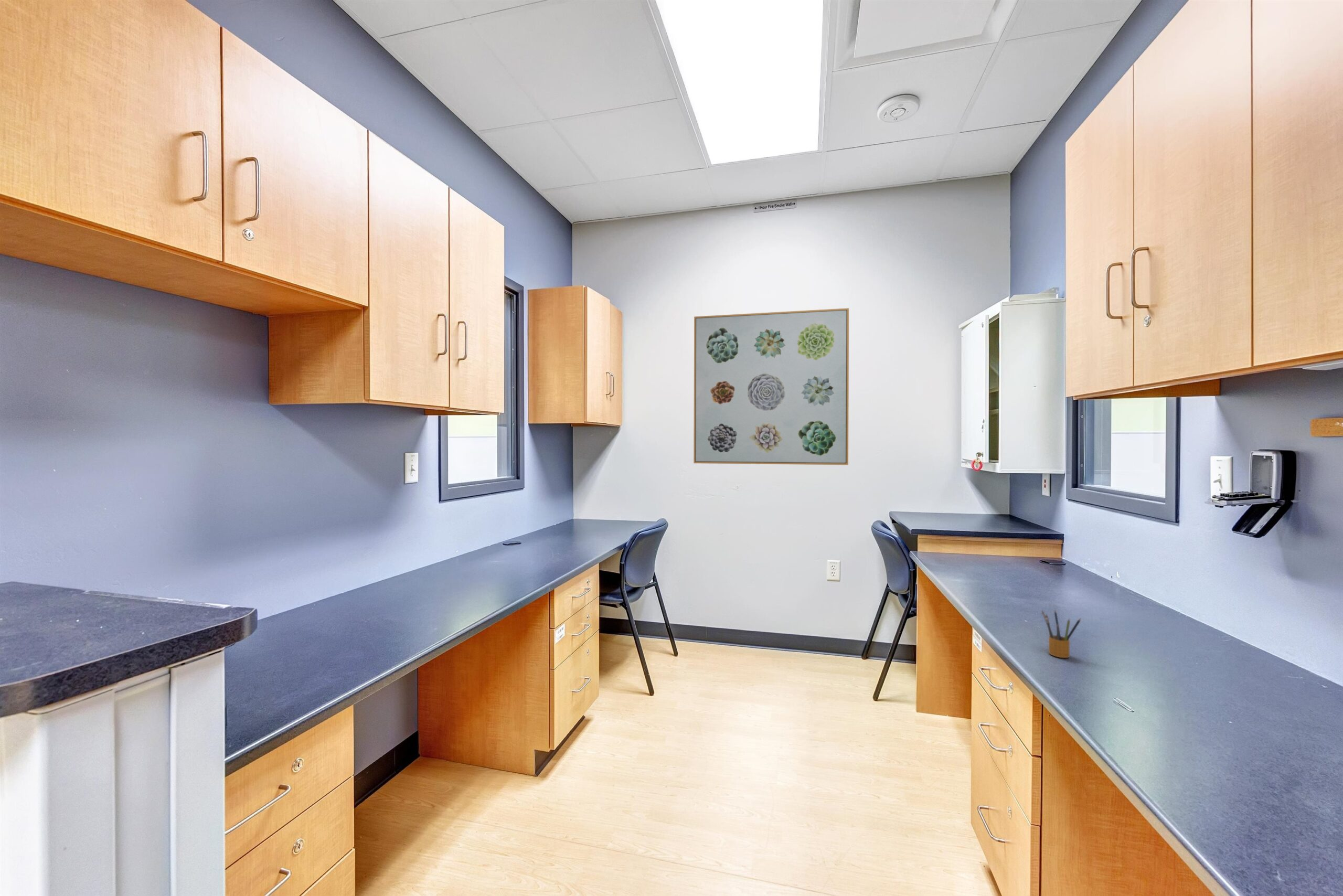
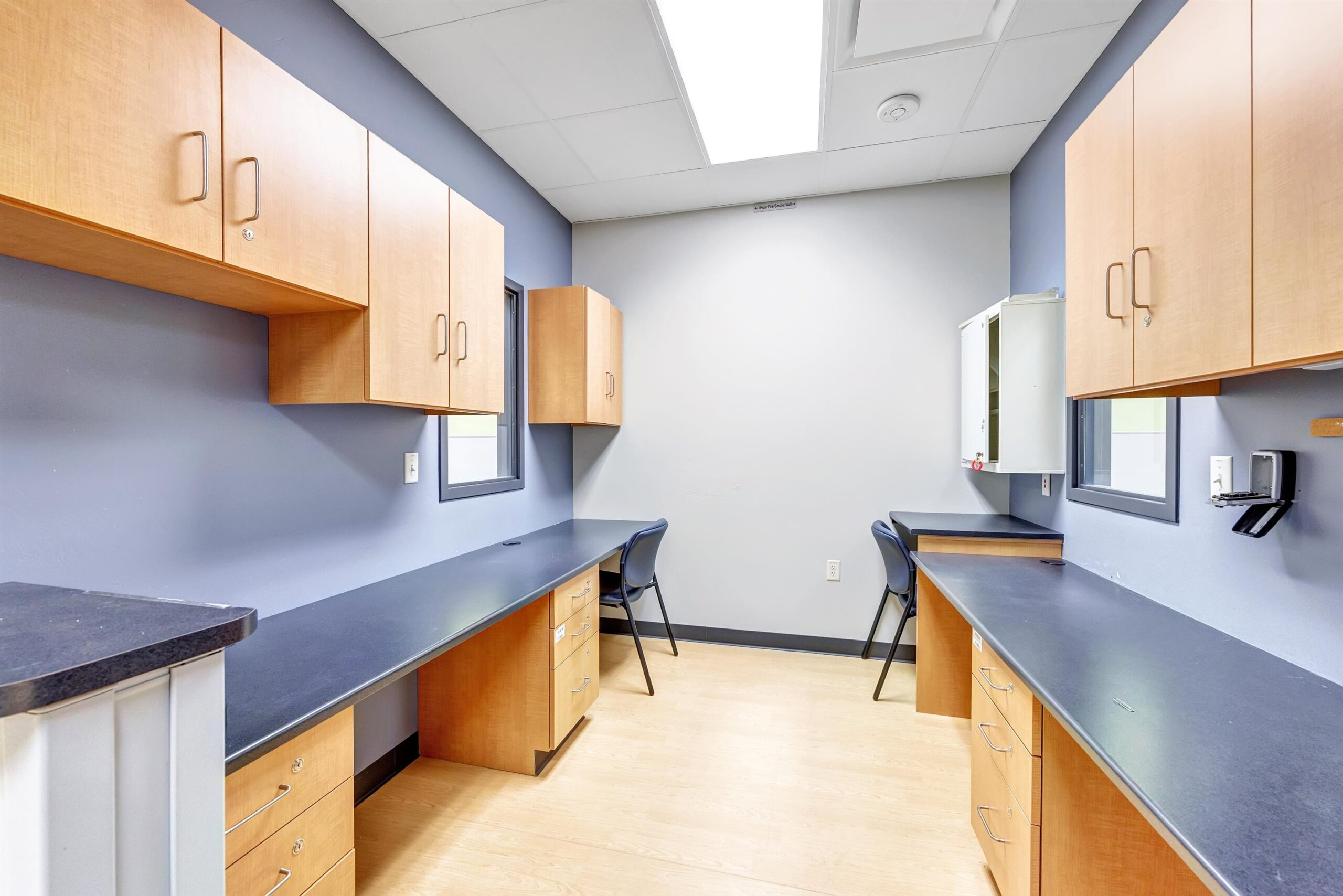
- wall art (769, 388)
- pencil box (1060, 634)
